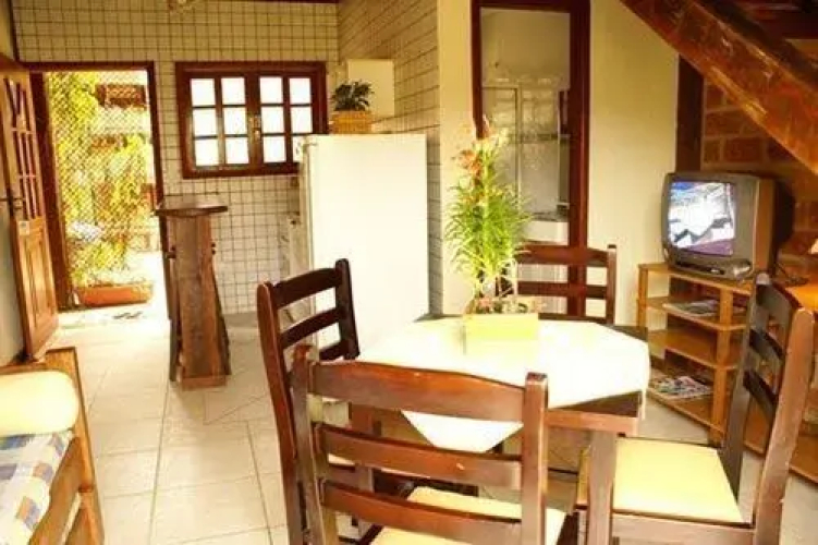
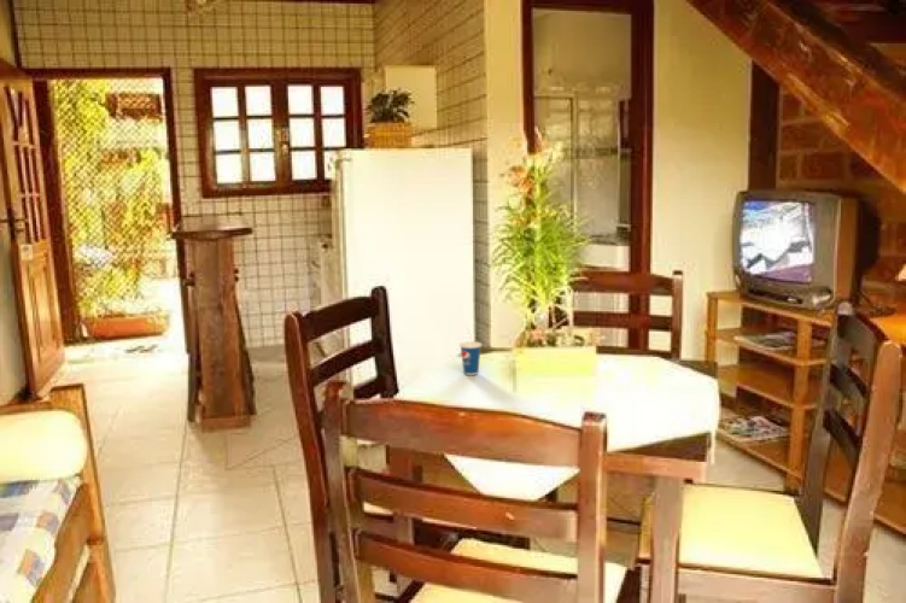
+ cup (470, 350)
